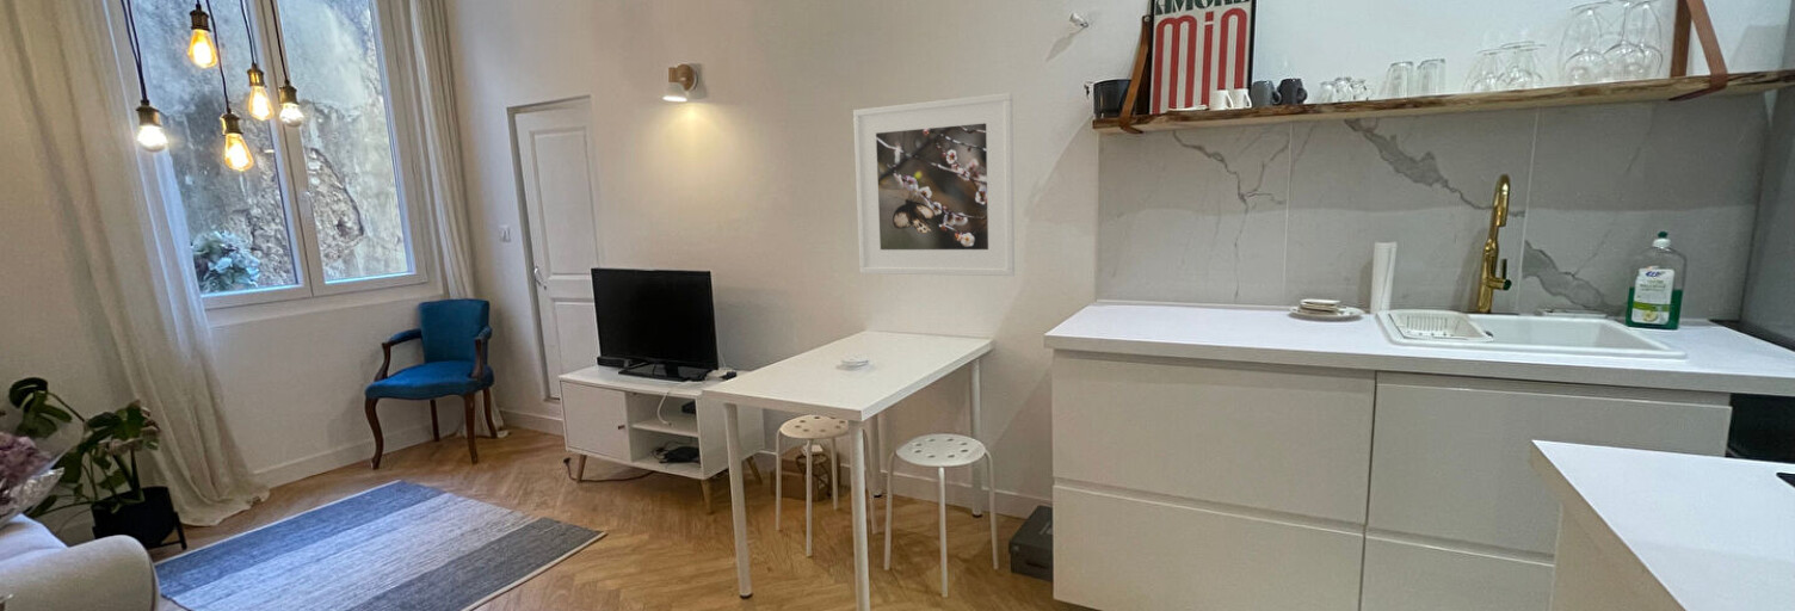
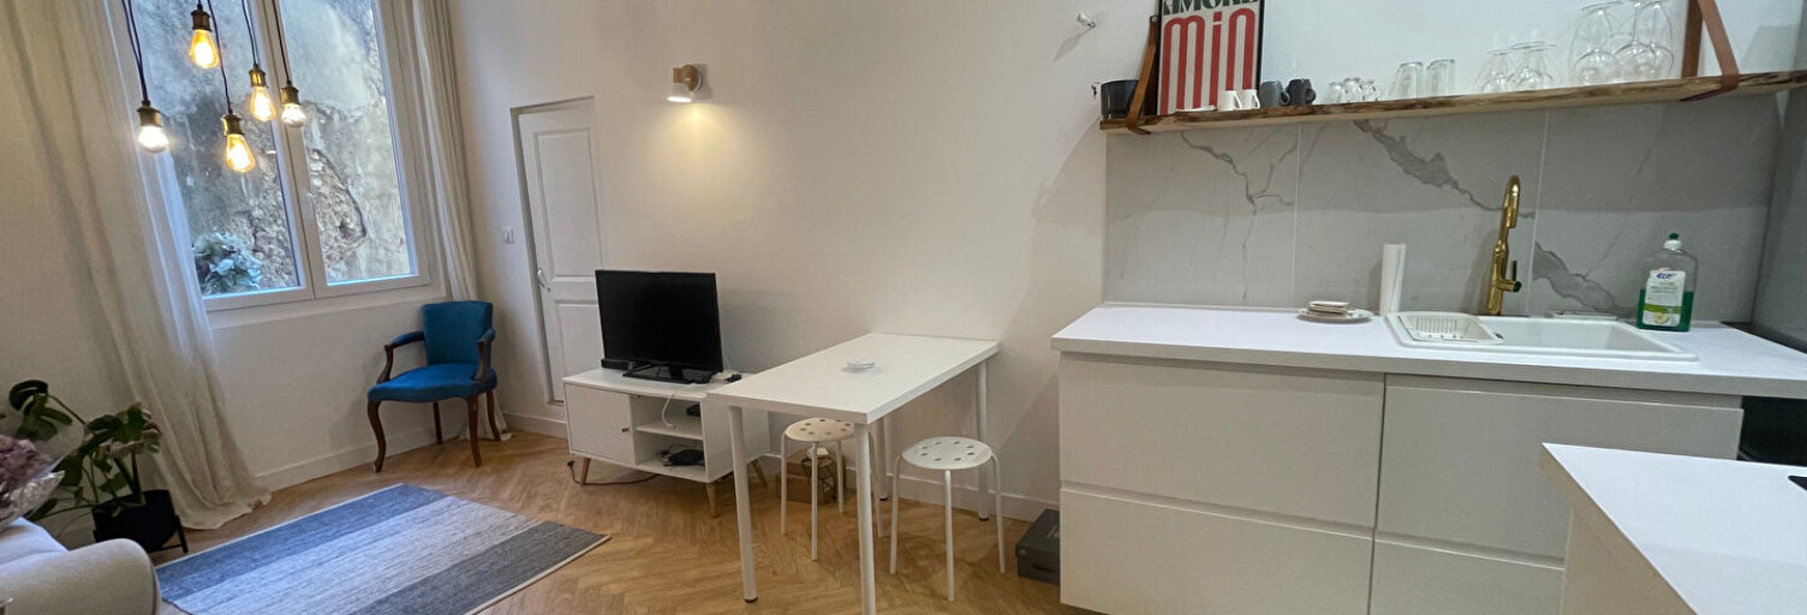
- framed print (931, 190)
